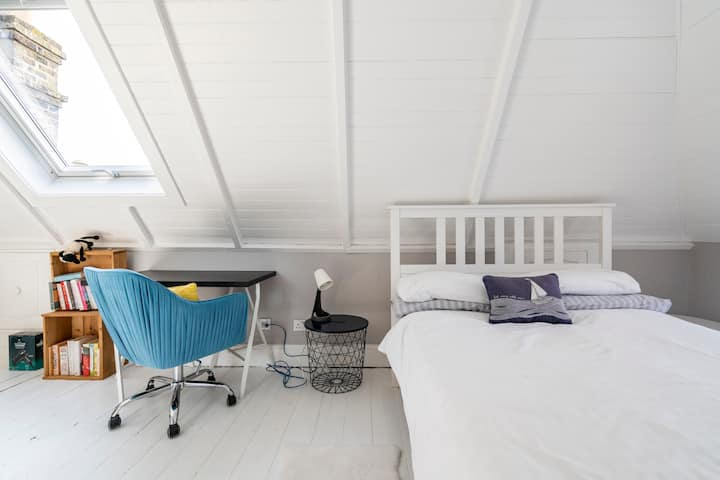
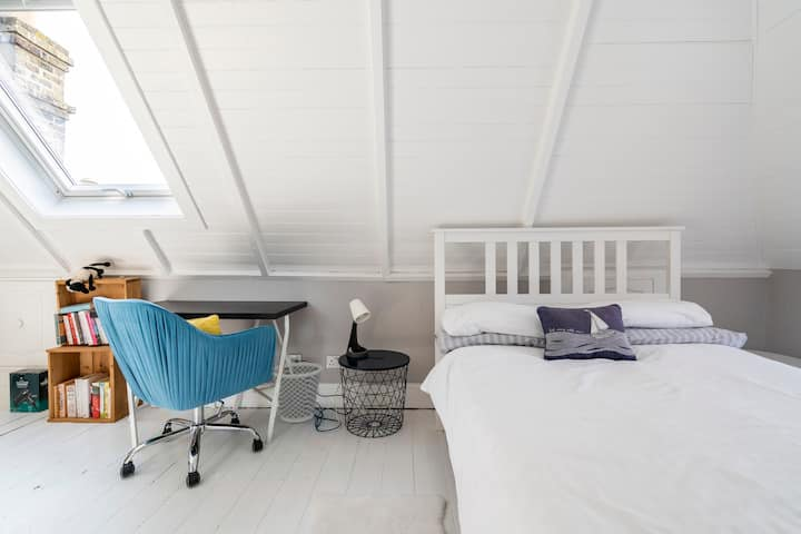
+ wastebasket (297, 392)
